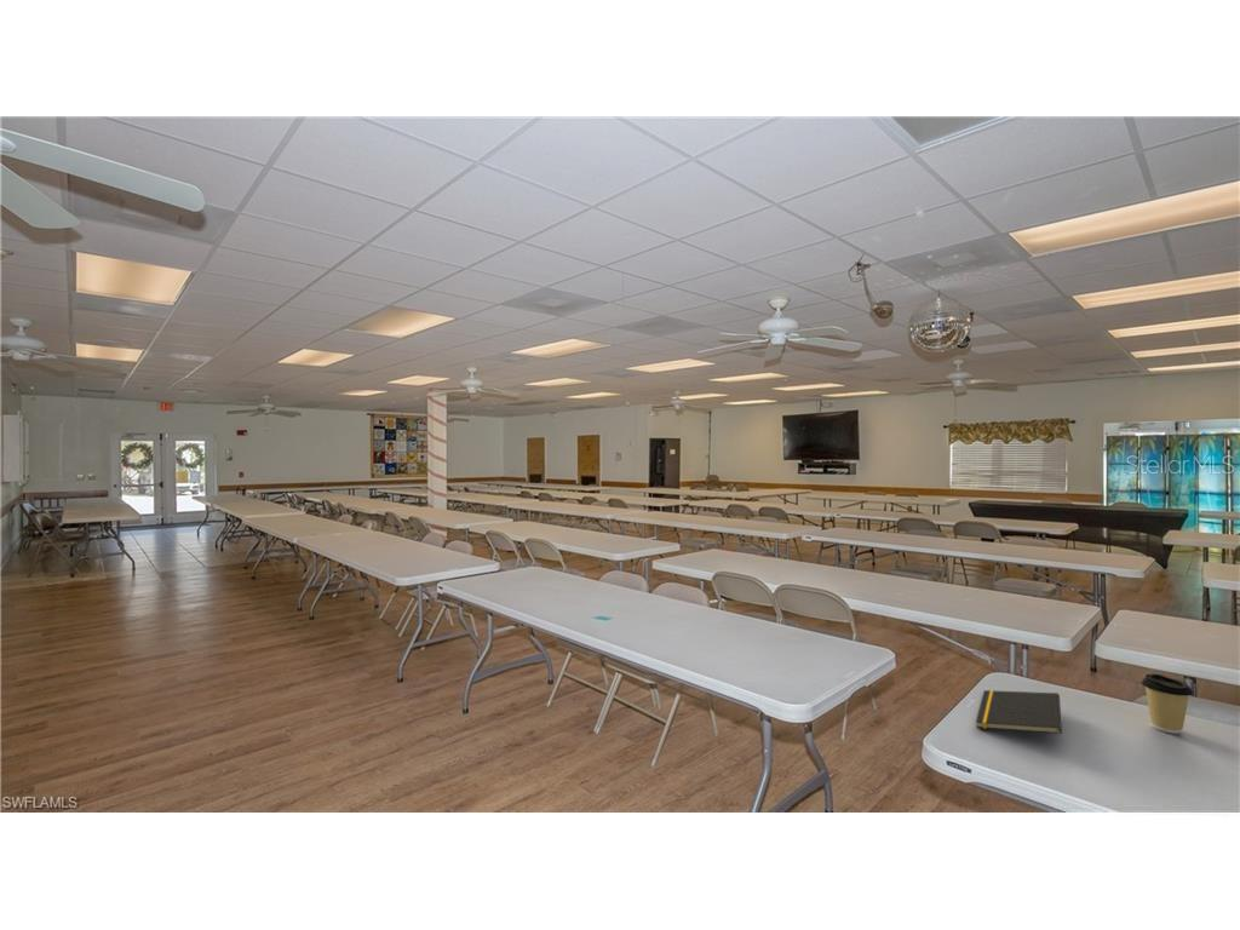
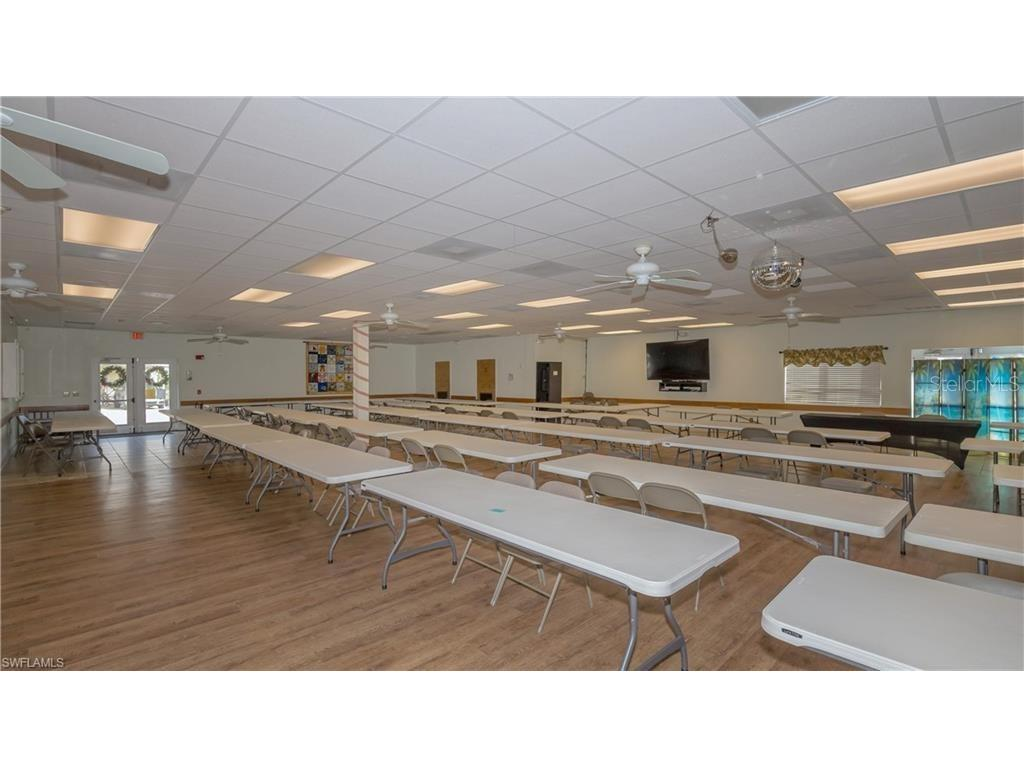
- coffee cup (1166, 704)
- notepad (1018, 710)
